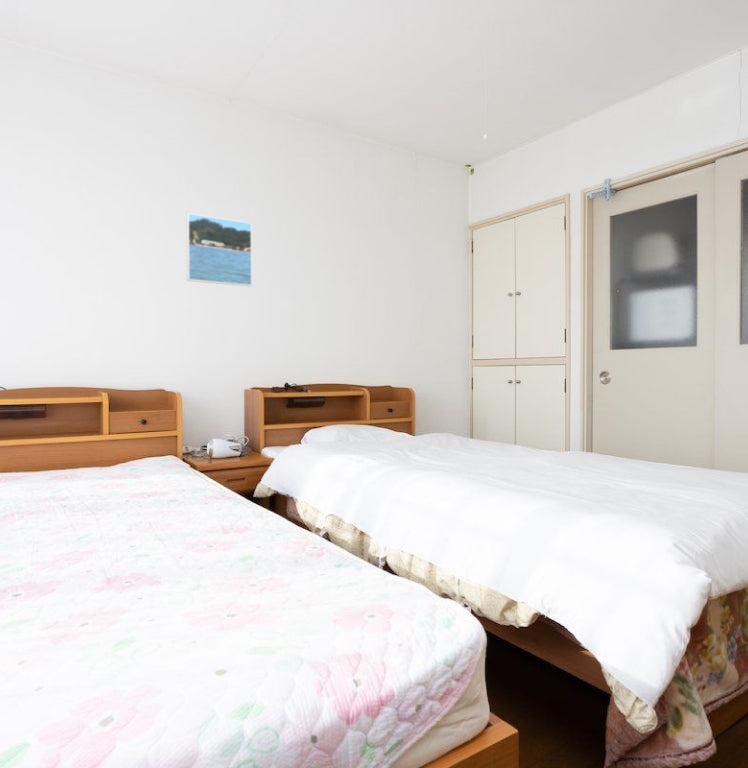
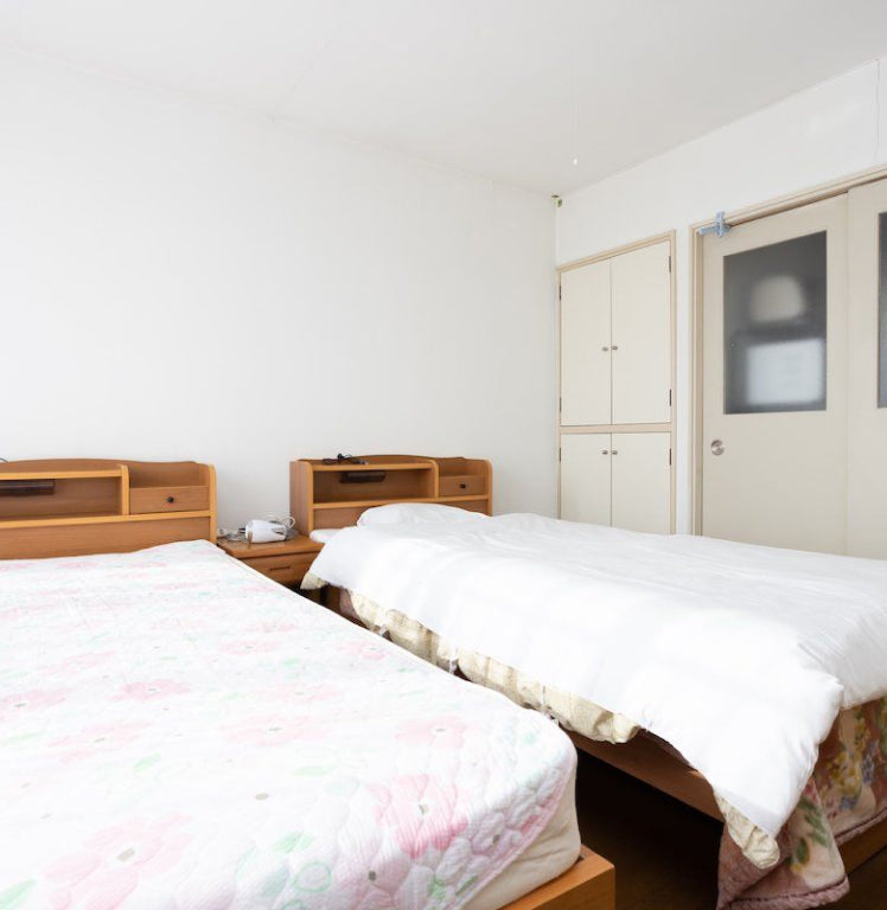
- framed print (220, 251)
